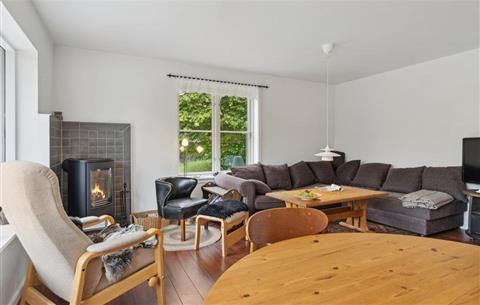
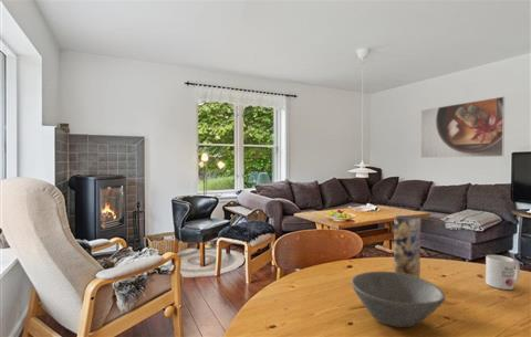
+ mug (503, 271)
+ vase (406, 251)
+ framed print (458, 130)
+ bowl (395, 302)
